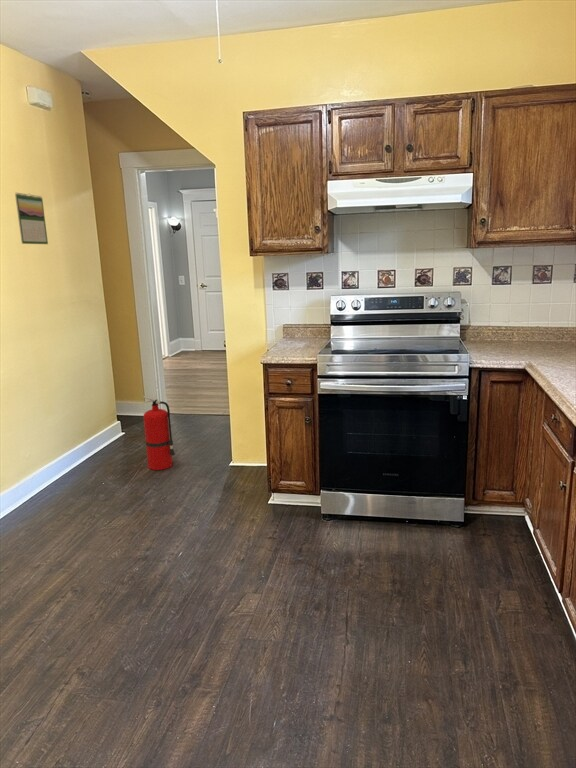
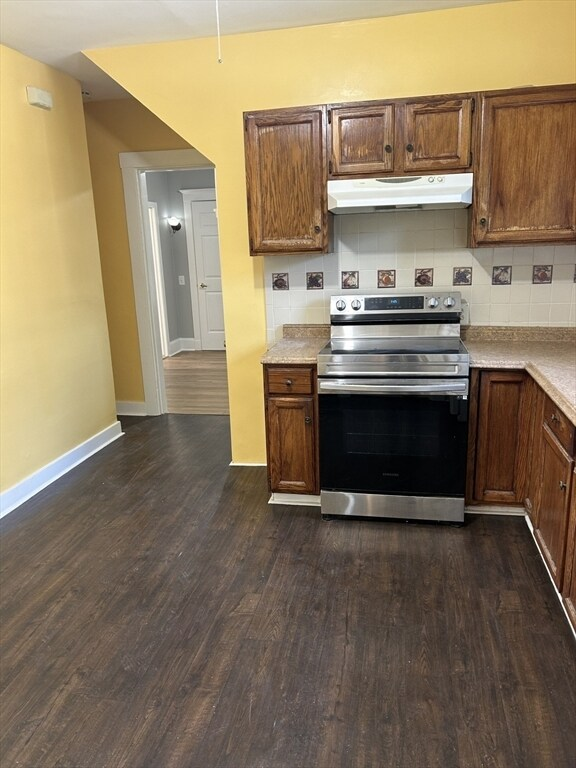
- fire extinguisher (159, 431)
- calendar (32, 218)
